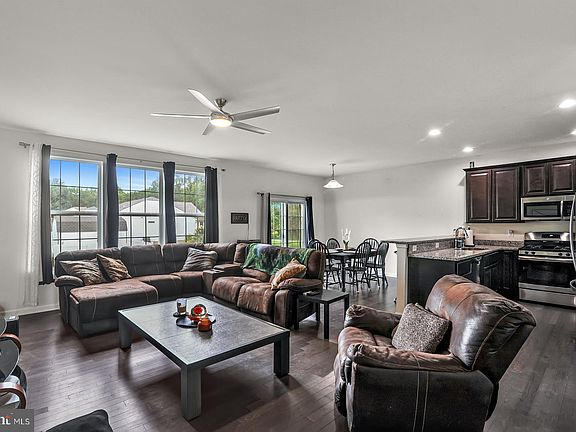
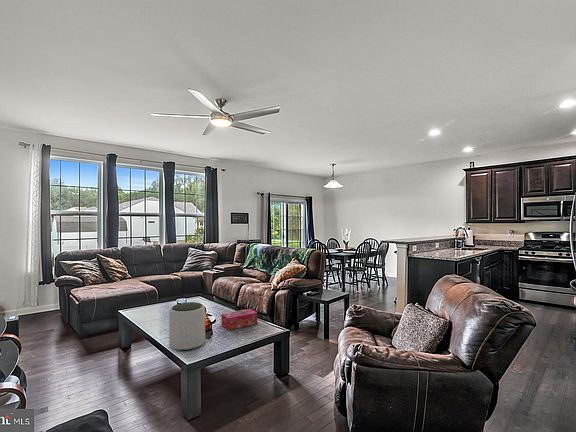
+ tissue box (239, 318)
+ plant pot (187, 325)
